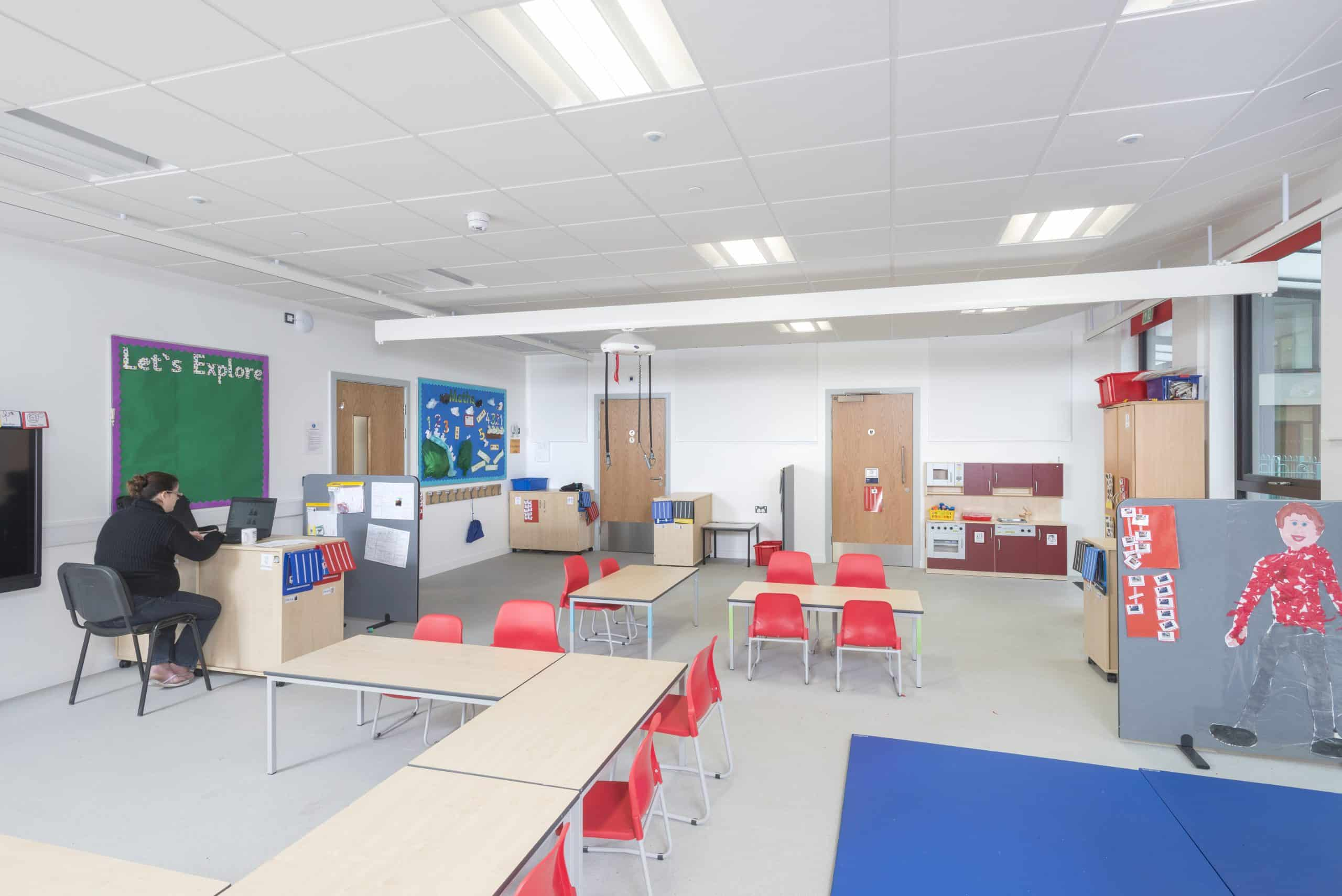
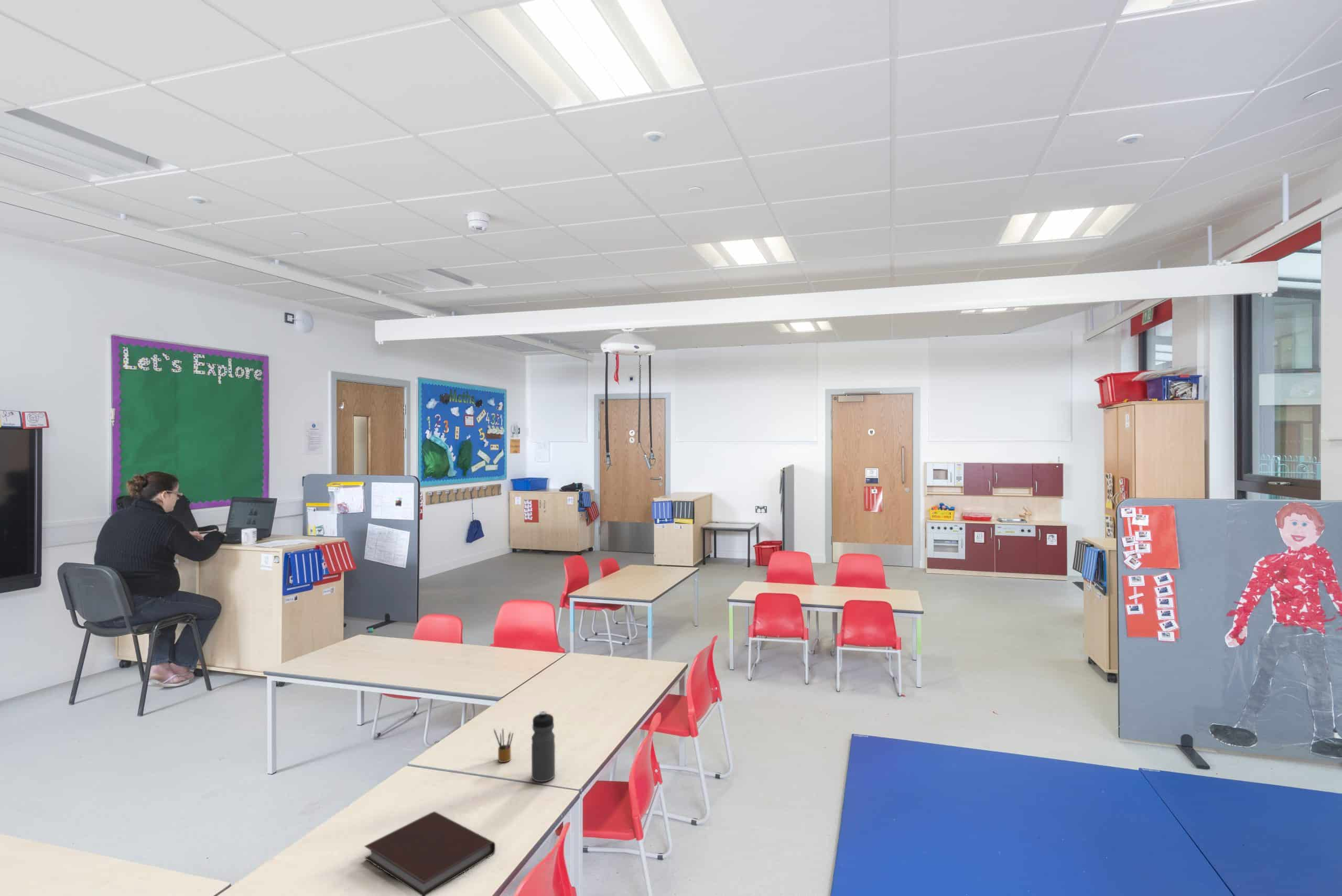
+ water bottle (543, 744)
+ pencil box (503, 744)
+ notebook (430, 849)
